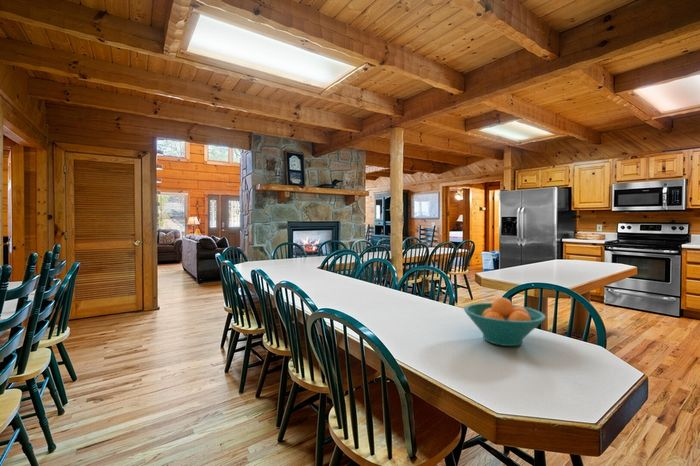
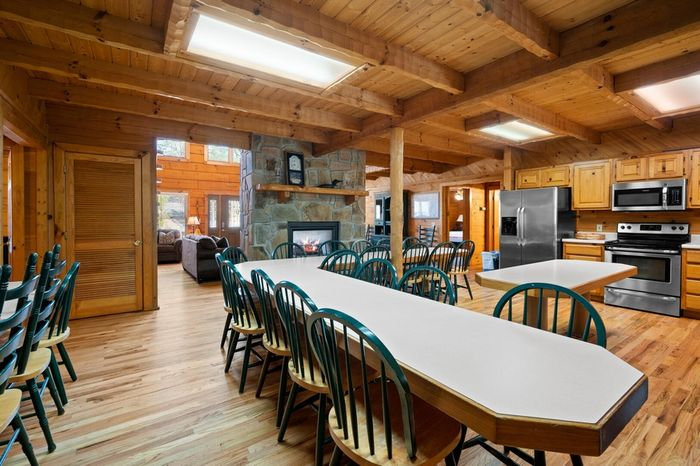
- fruit bowl (502, 319)
